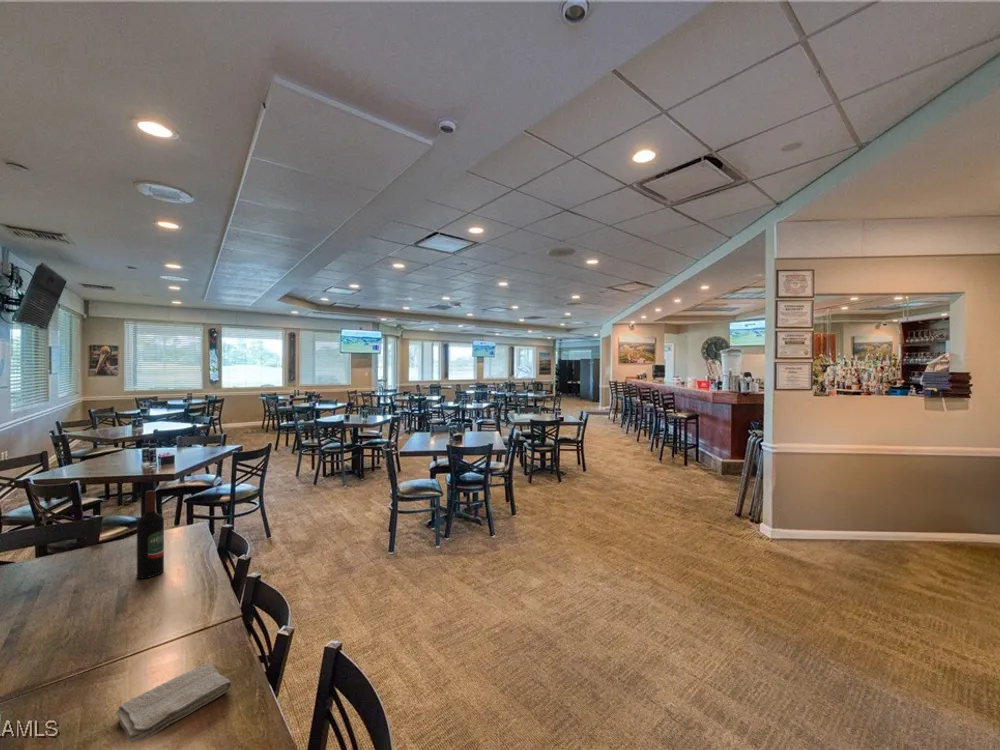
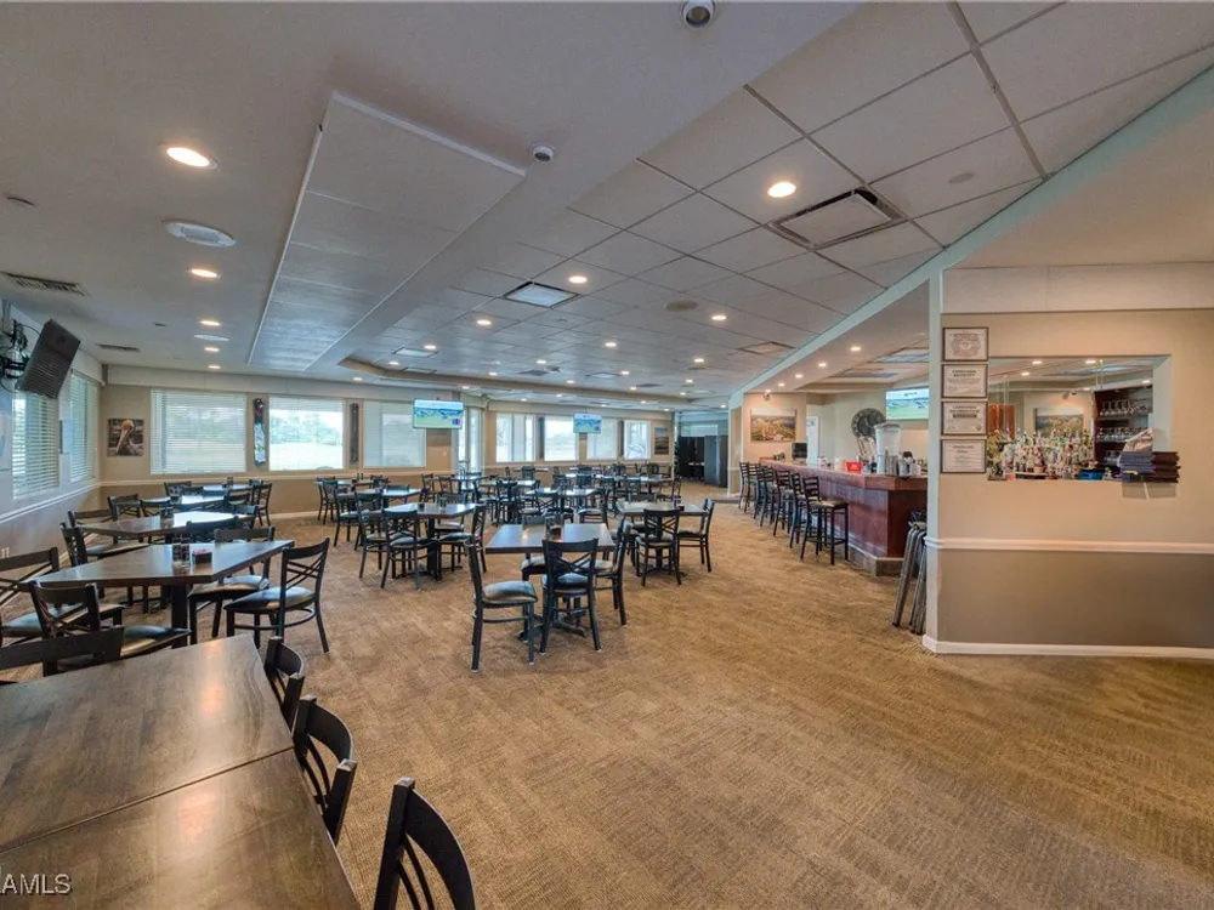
- wine bottle (150, 532)
- washcloth (175, 697)
